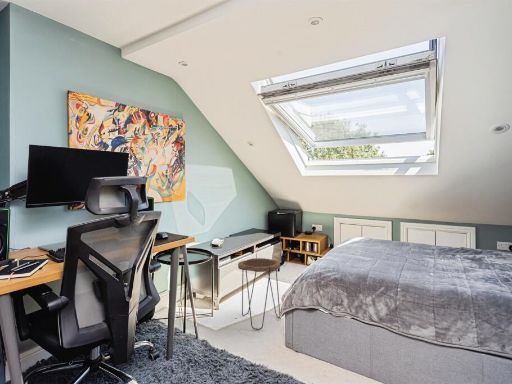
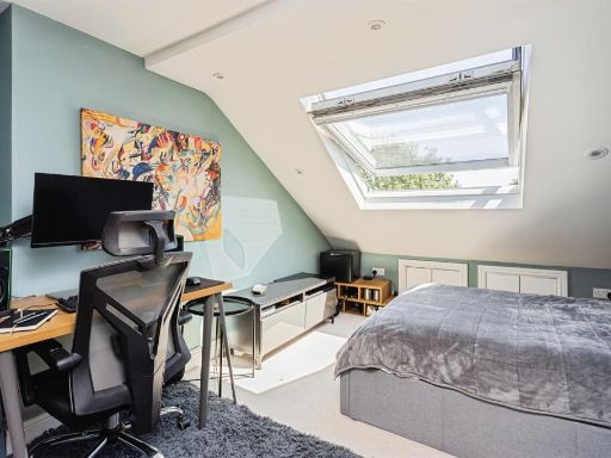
- side table (252, 291)
